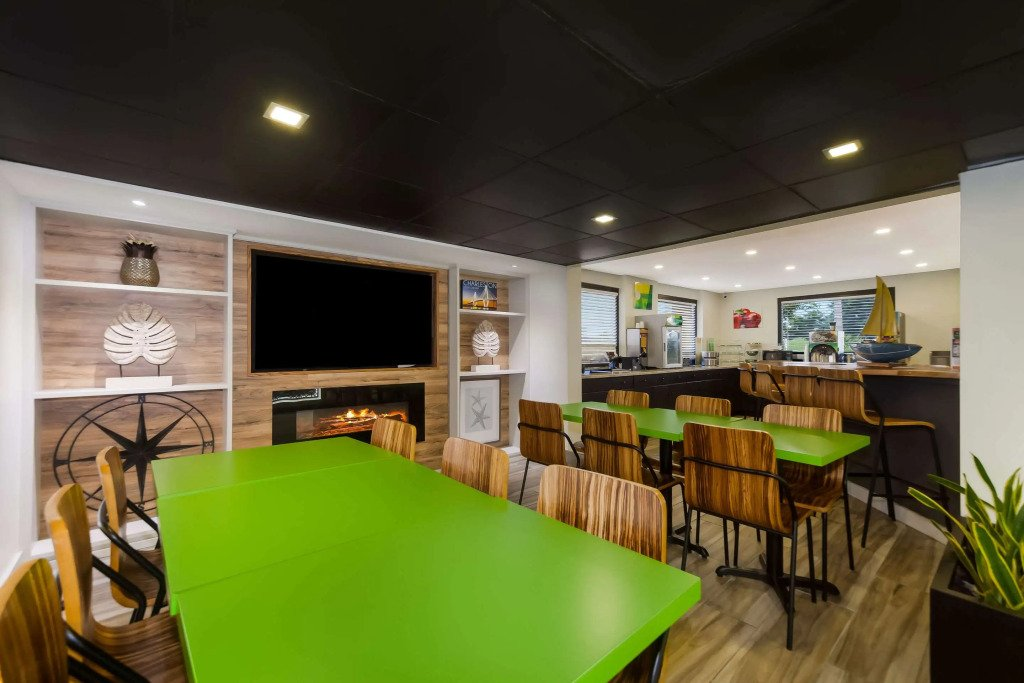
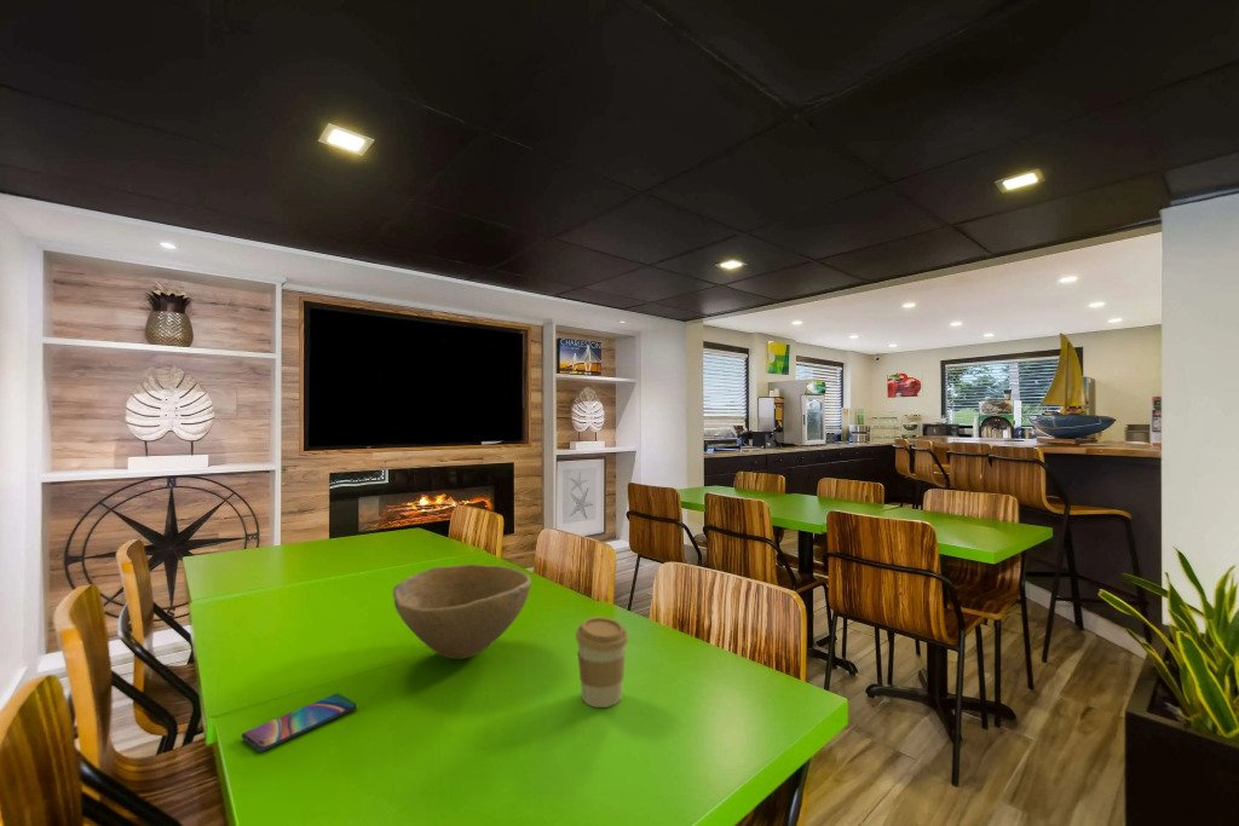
+ smartphone (301, 720)
+ bowl (463, 617)
+ coffee cup (601, 659)
